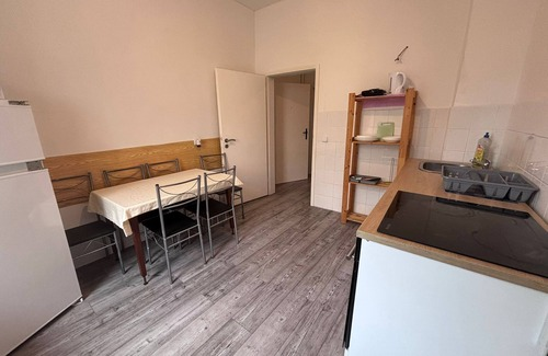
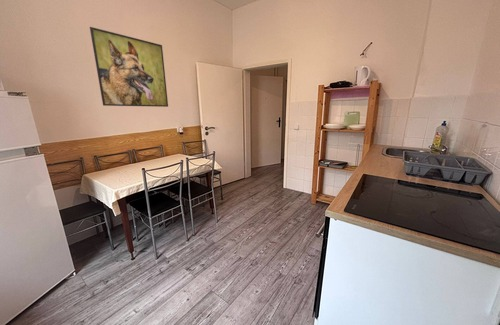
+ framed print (134, 72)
